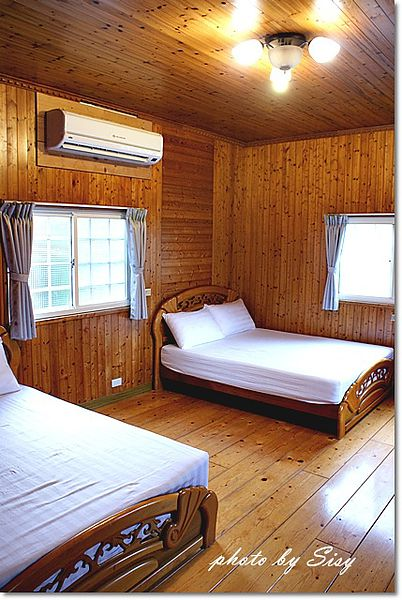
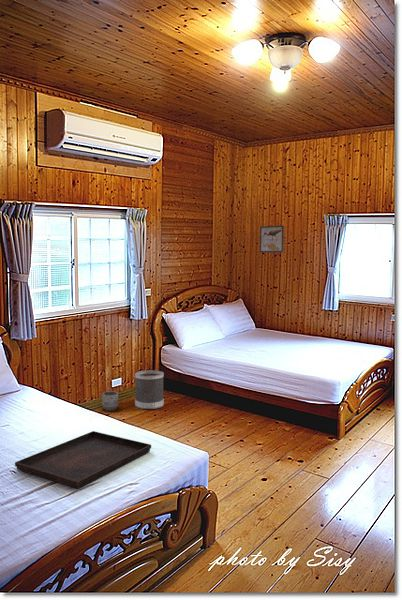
+ wastebasket (149, 388)
+ serving tray (86, 456)
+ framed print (271, 239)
+ planter (110, 401)
